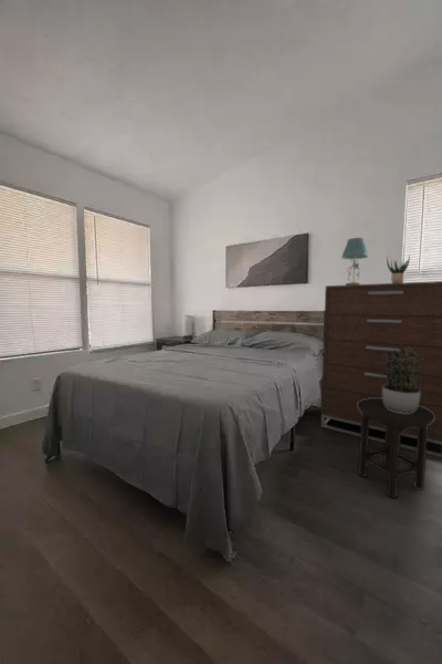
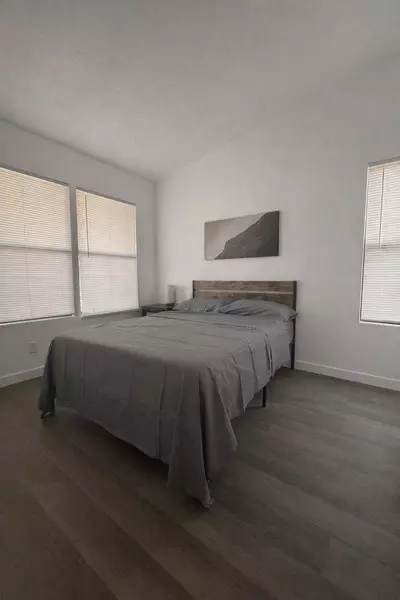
- stool (391, 445)
- dresser (386, 360)
- potted plant (398, 268)
- potted plant (399, 377)
- table lamp (354, 262)
